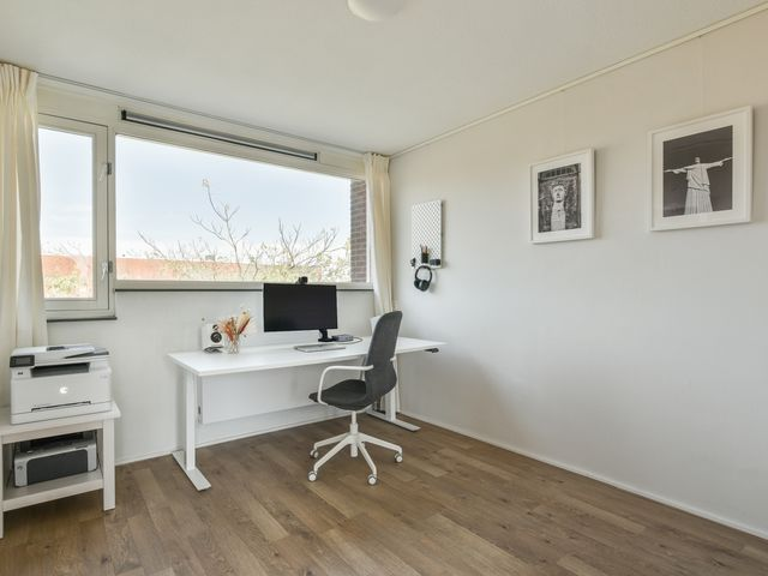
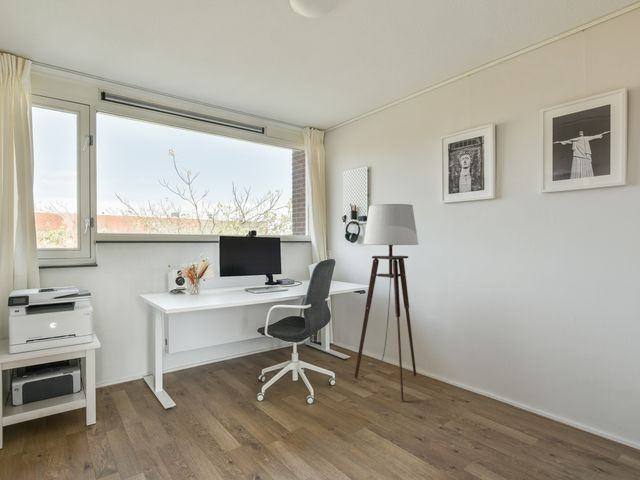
+ floor lamp (389, 293)
